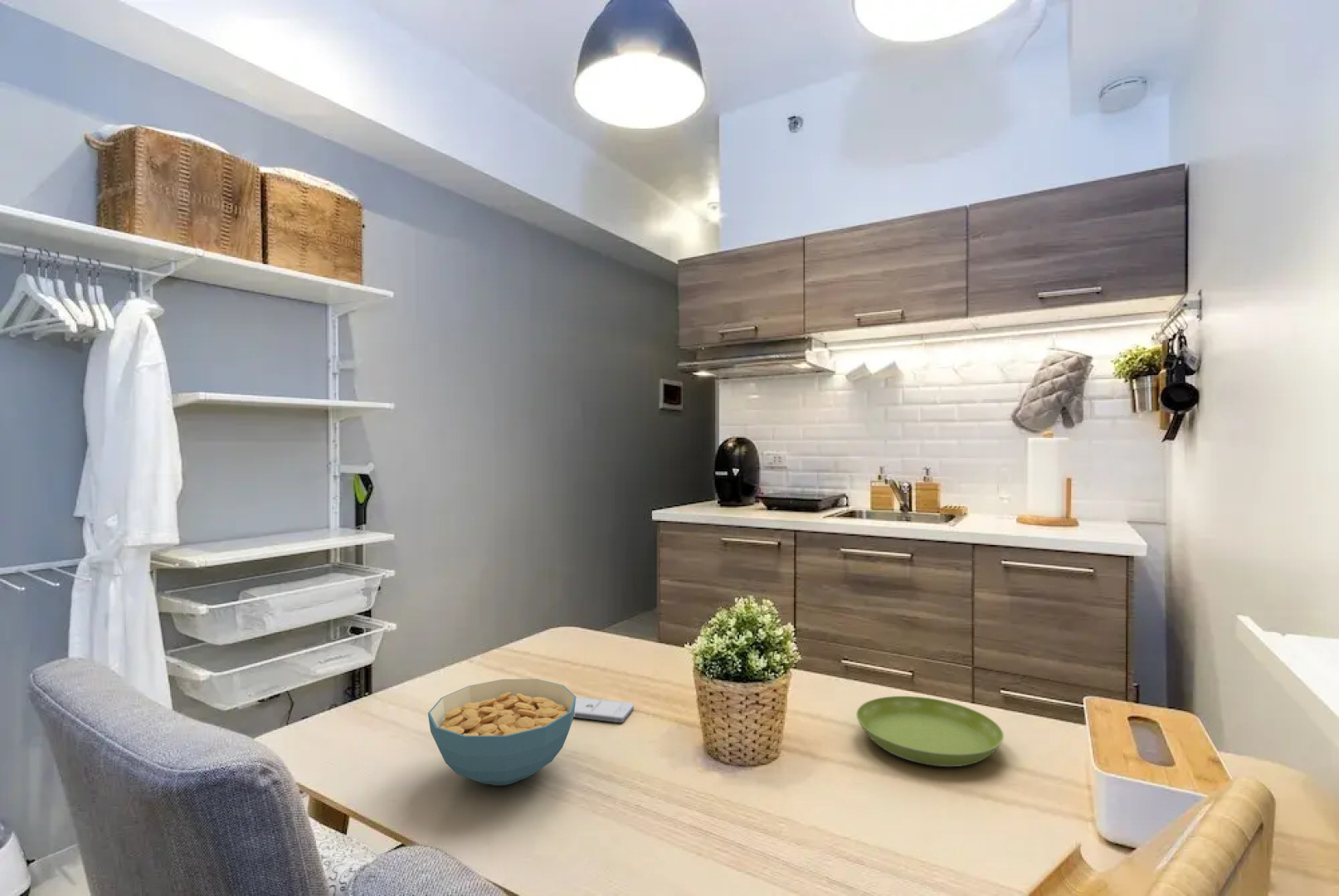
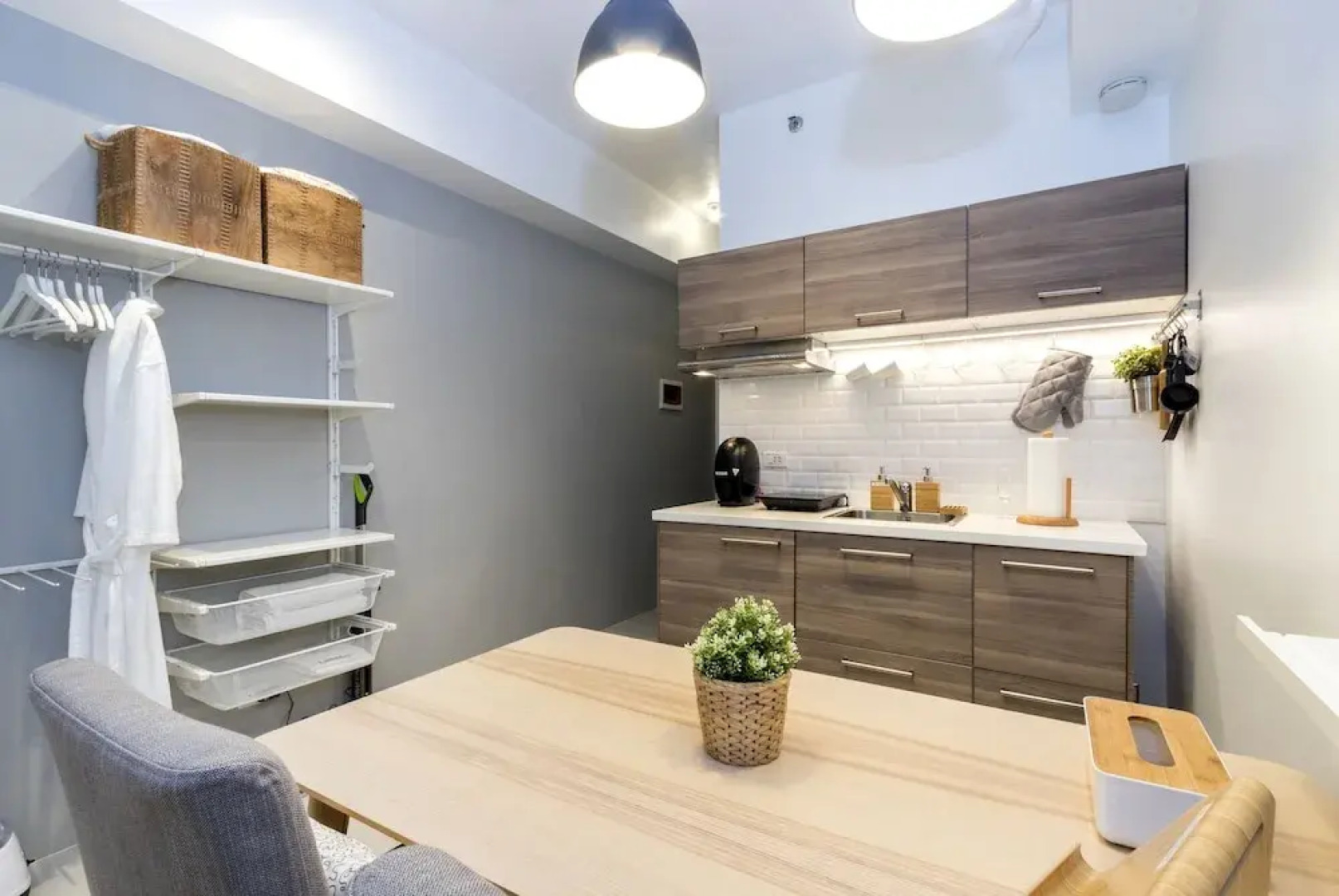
- cereal bowl (504, 739)
- smartphone (592, 709)
- saucer (927, 731)
